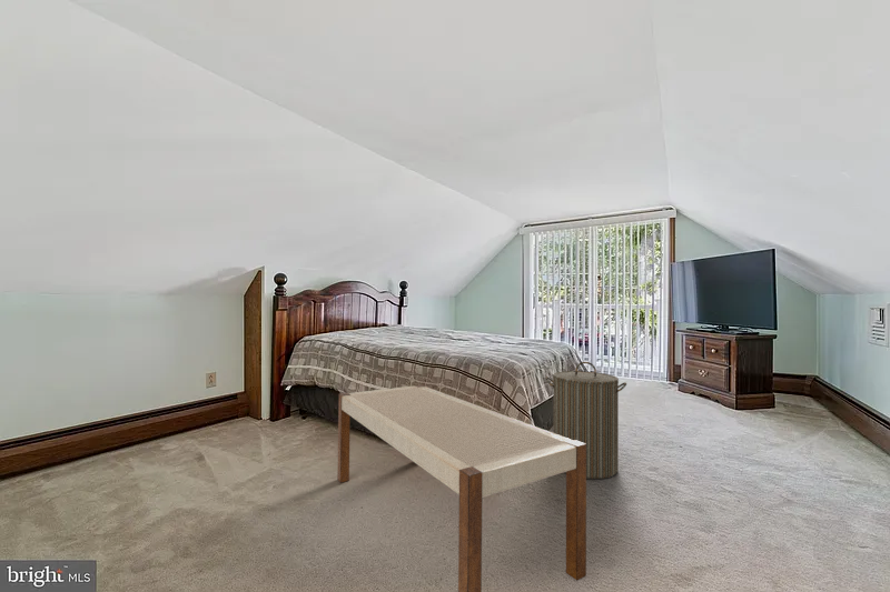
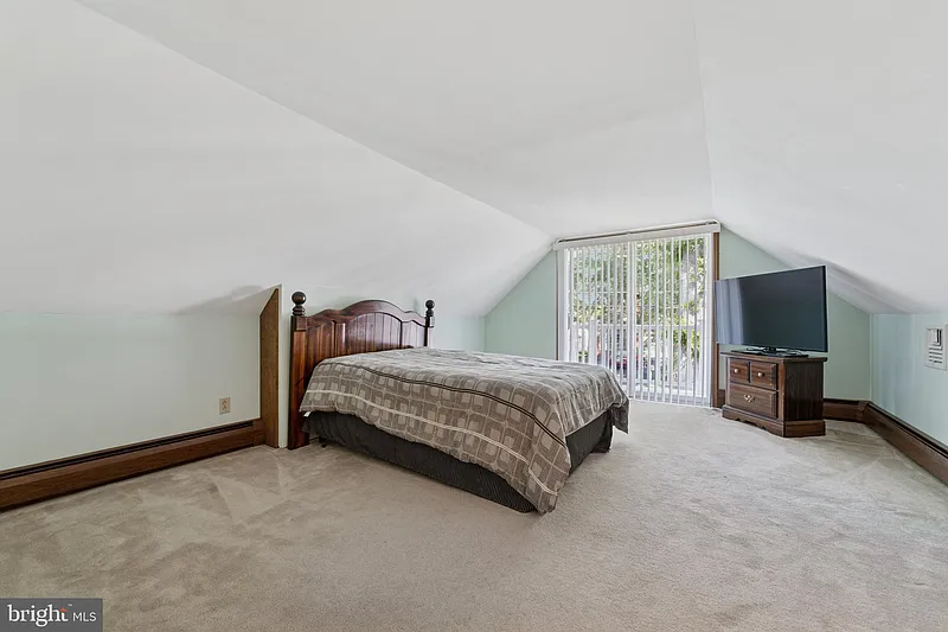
- laundry hamper (584, 413)
- bench (435, 465)
